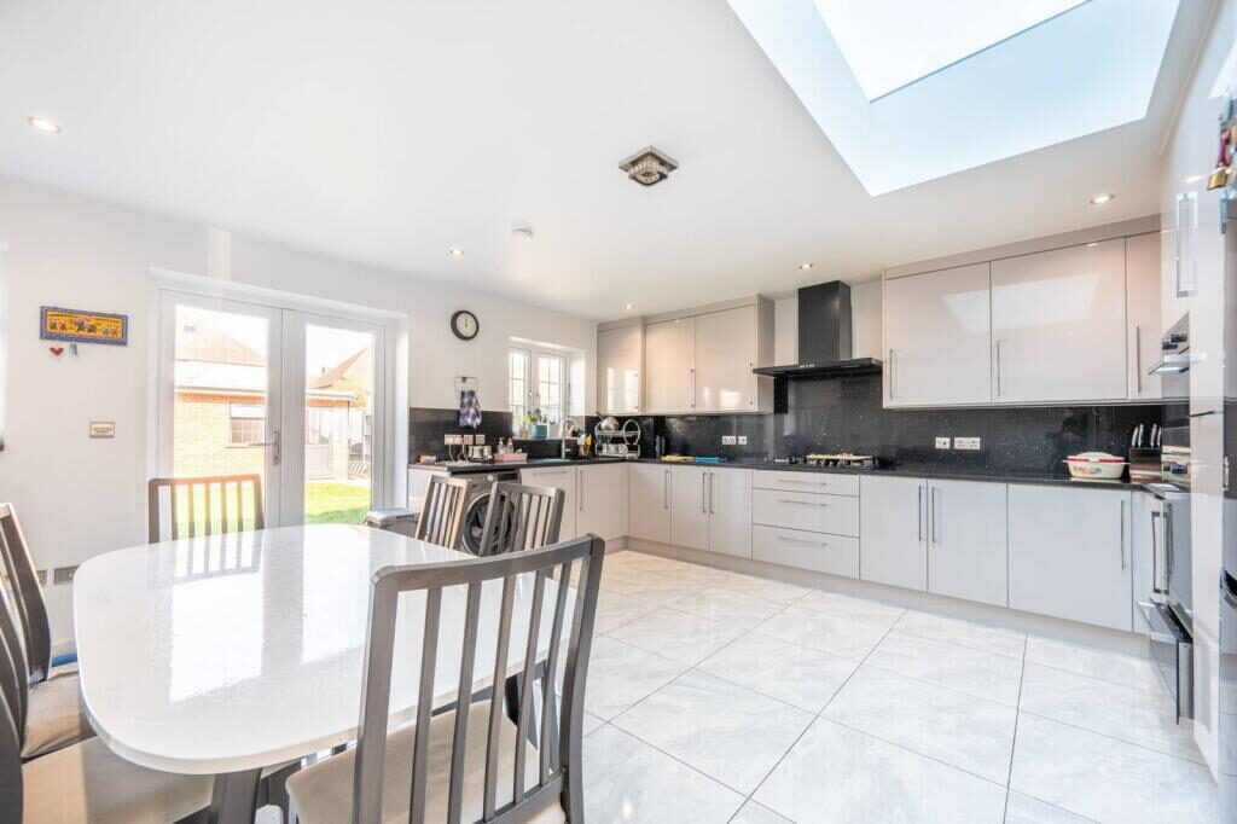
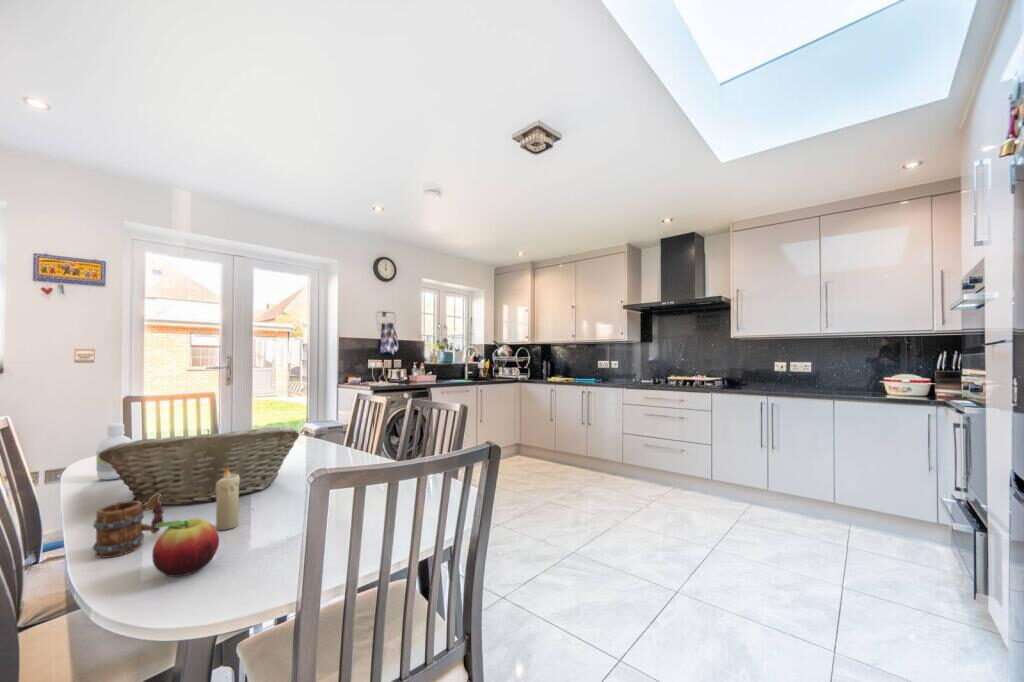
+ fruit (186, 544)
+ bottle (114, 445)
+ mug (129, 523)
+ fruit basket (209, 457)
+ candle (227, 496)
